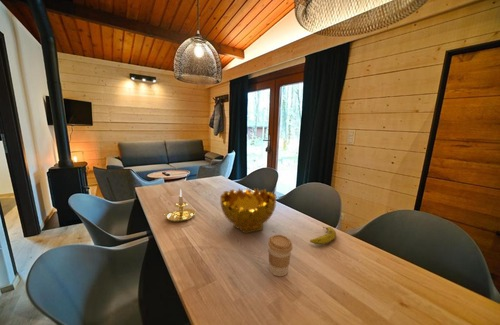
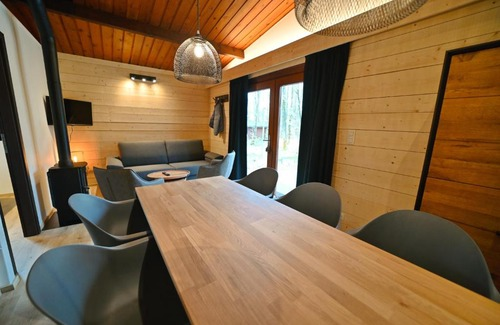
- fruit (323, 235)
- decorative bowl (248, 209)
- candle holder (179, 203)
- coffee cup (279, 254)
